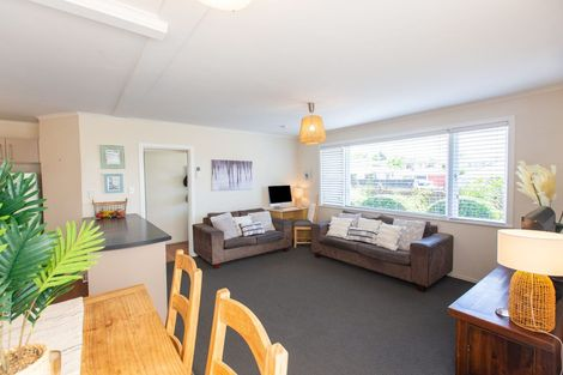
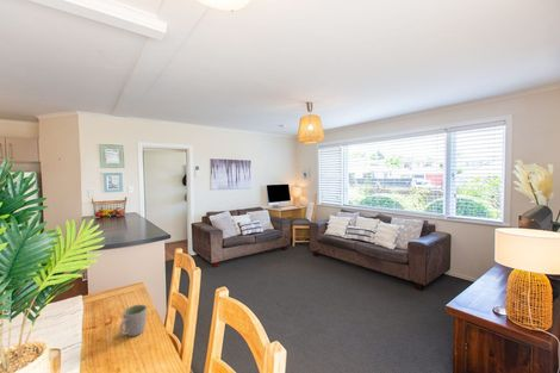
+ mug (132, 322)
